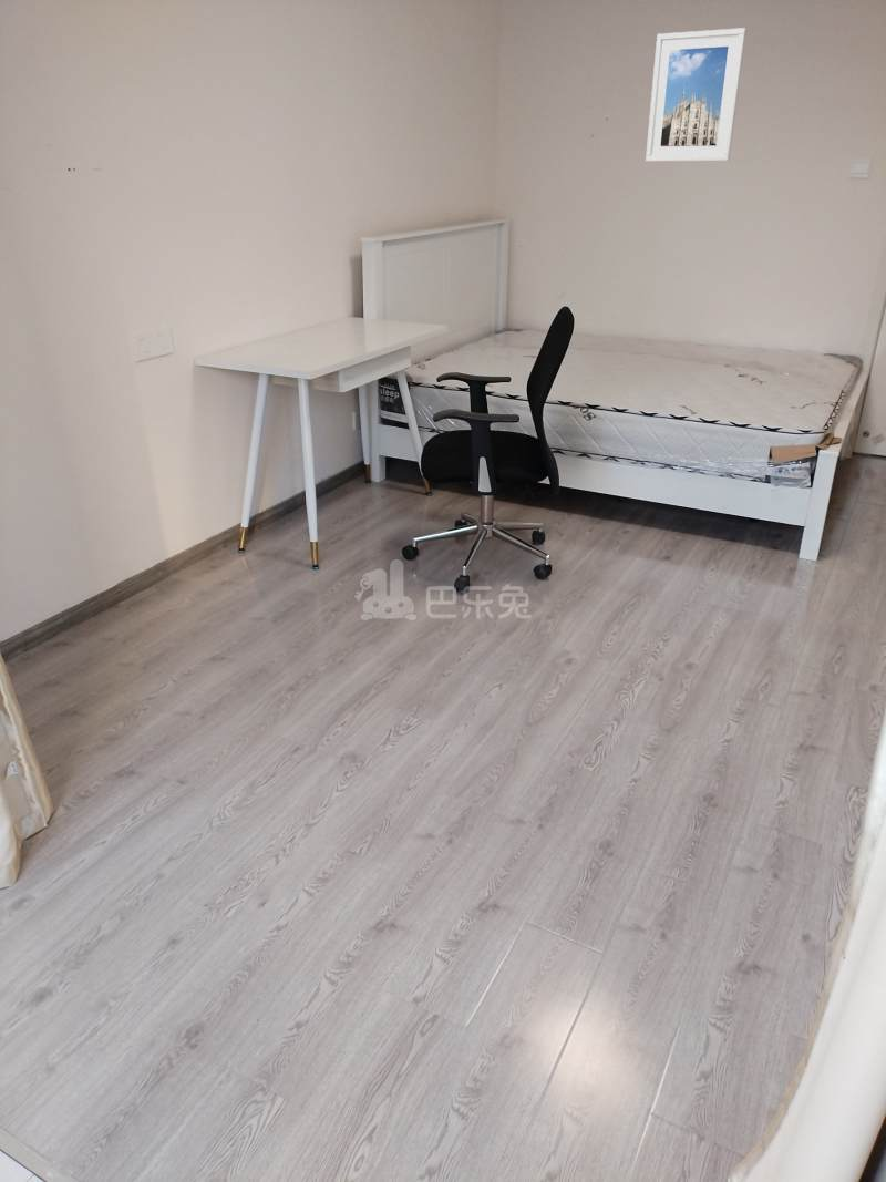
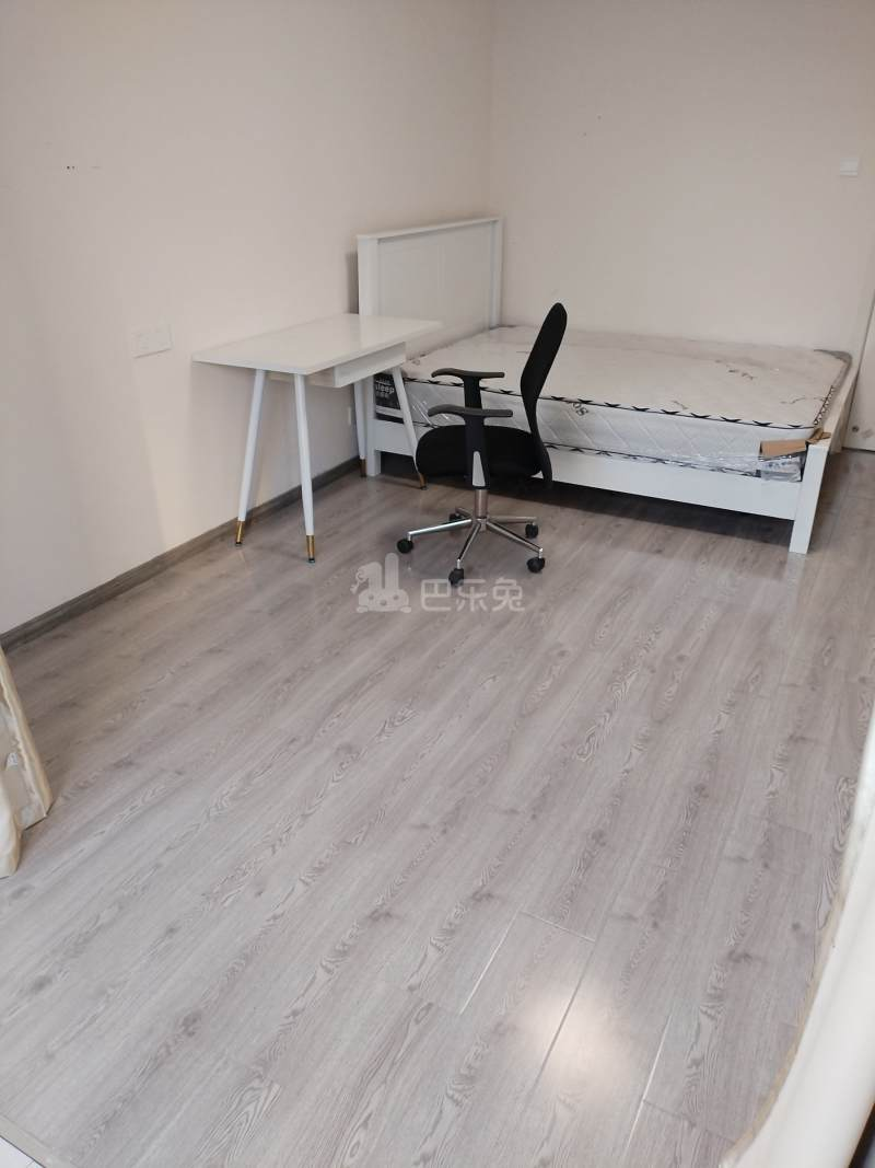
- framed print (693, 97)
